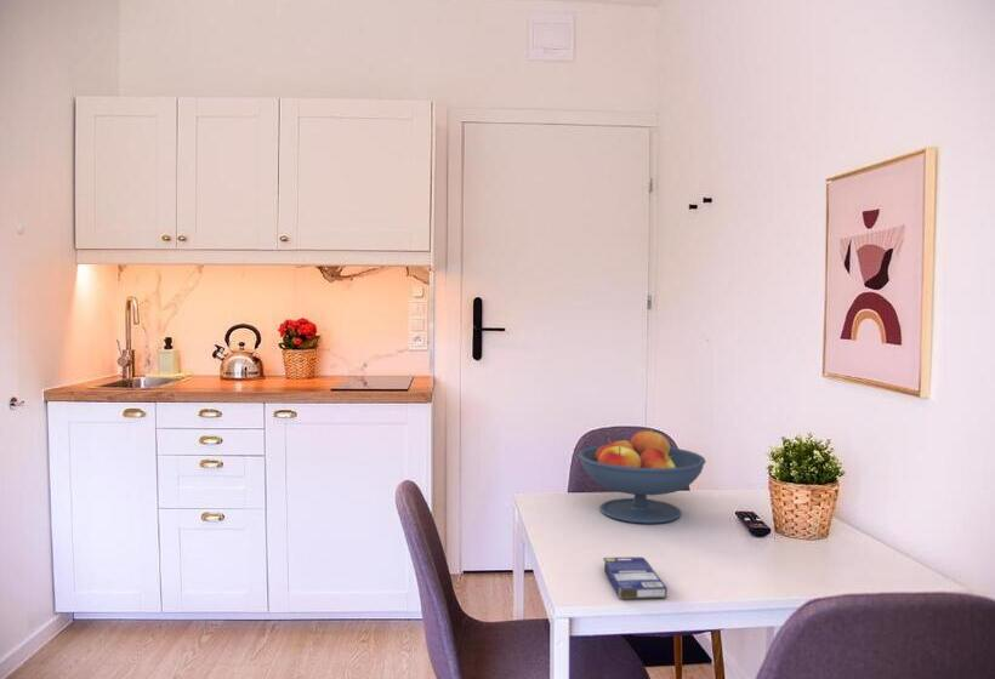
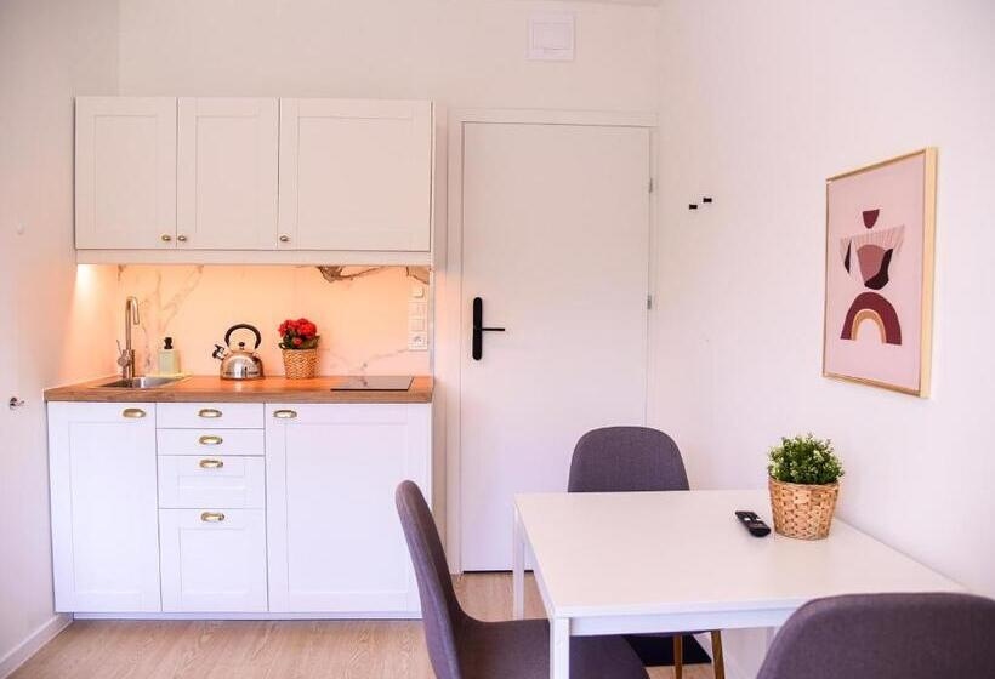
- fruit bowl (641, 473)
- small box (632, 576)
